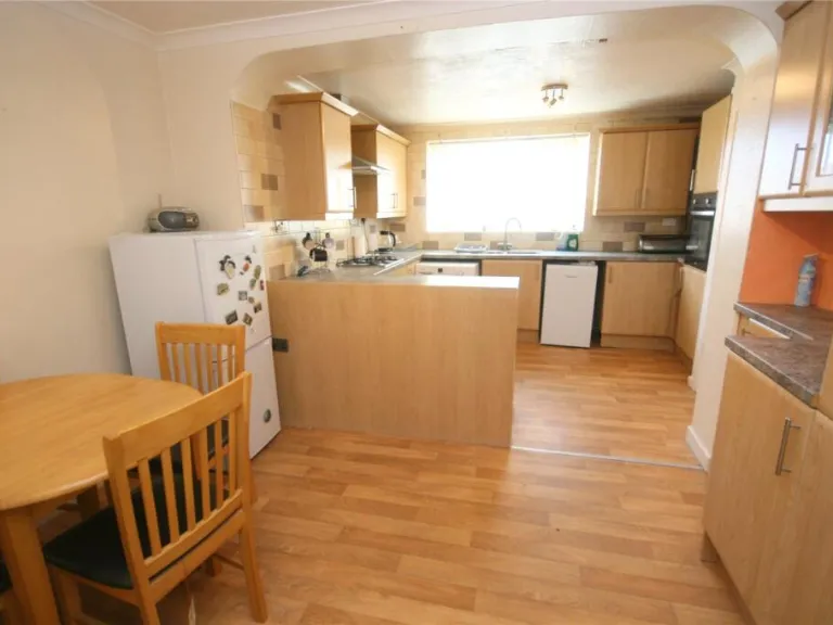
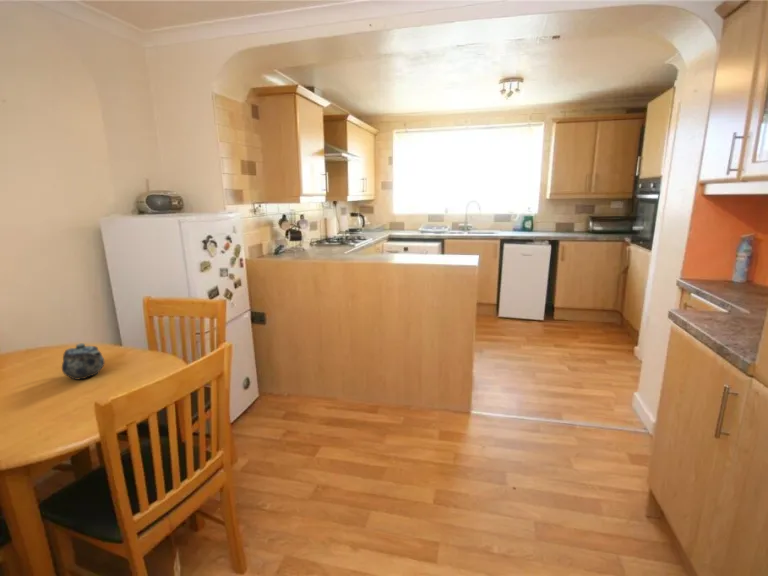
+ chinaware (82, 359)
